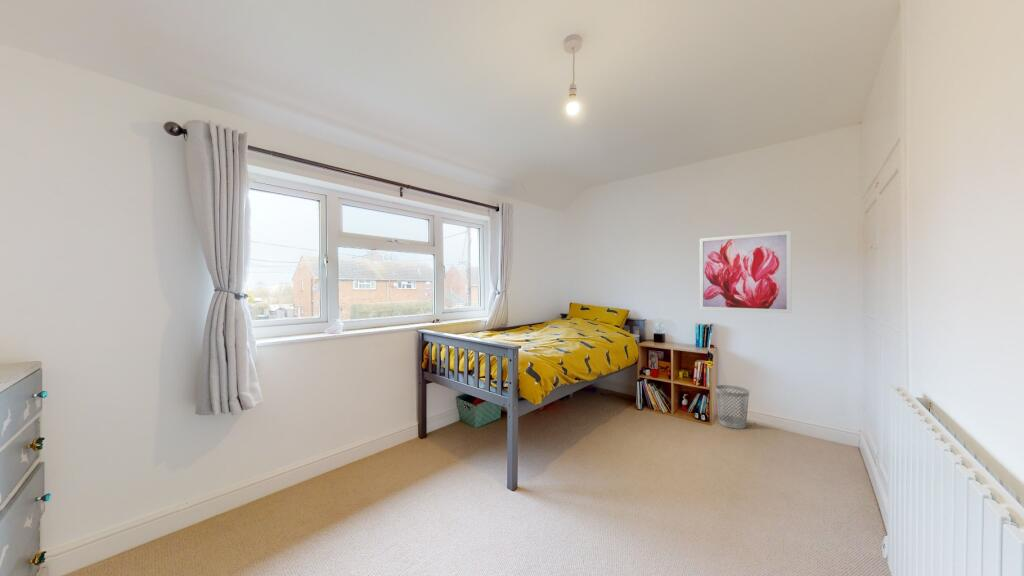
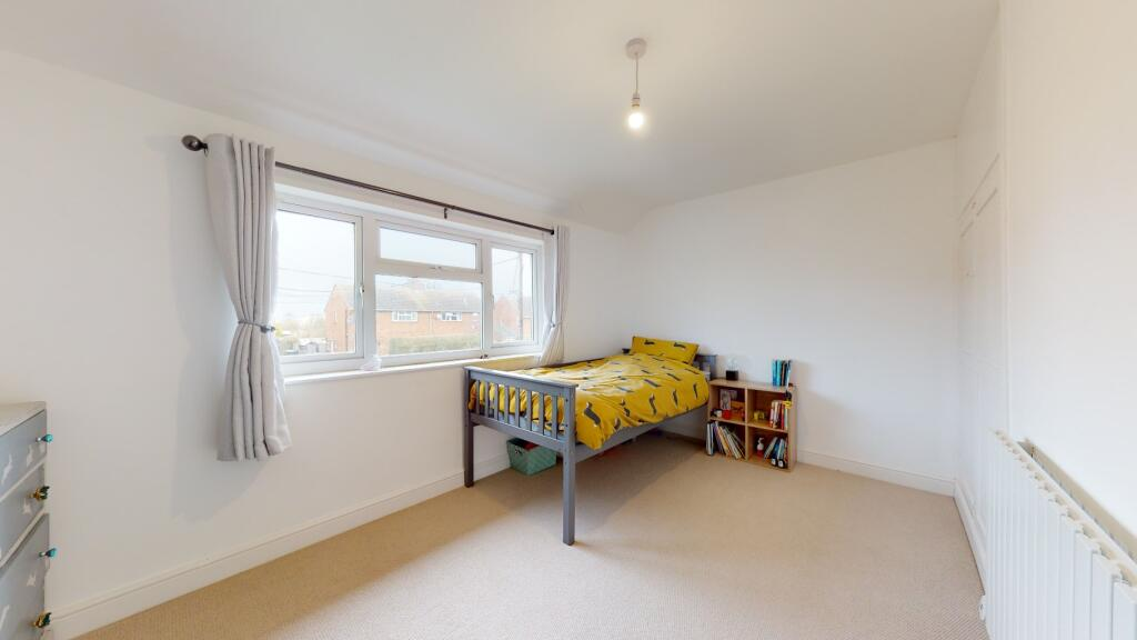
- wall art (742, 273)
- wastebasket (731, 406)
